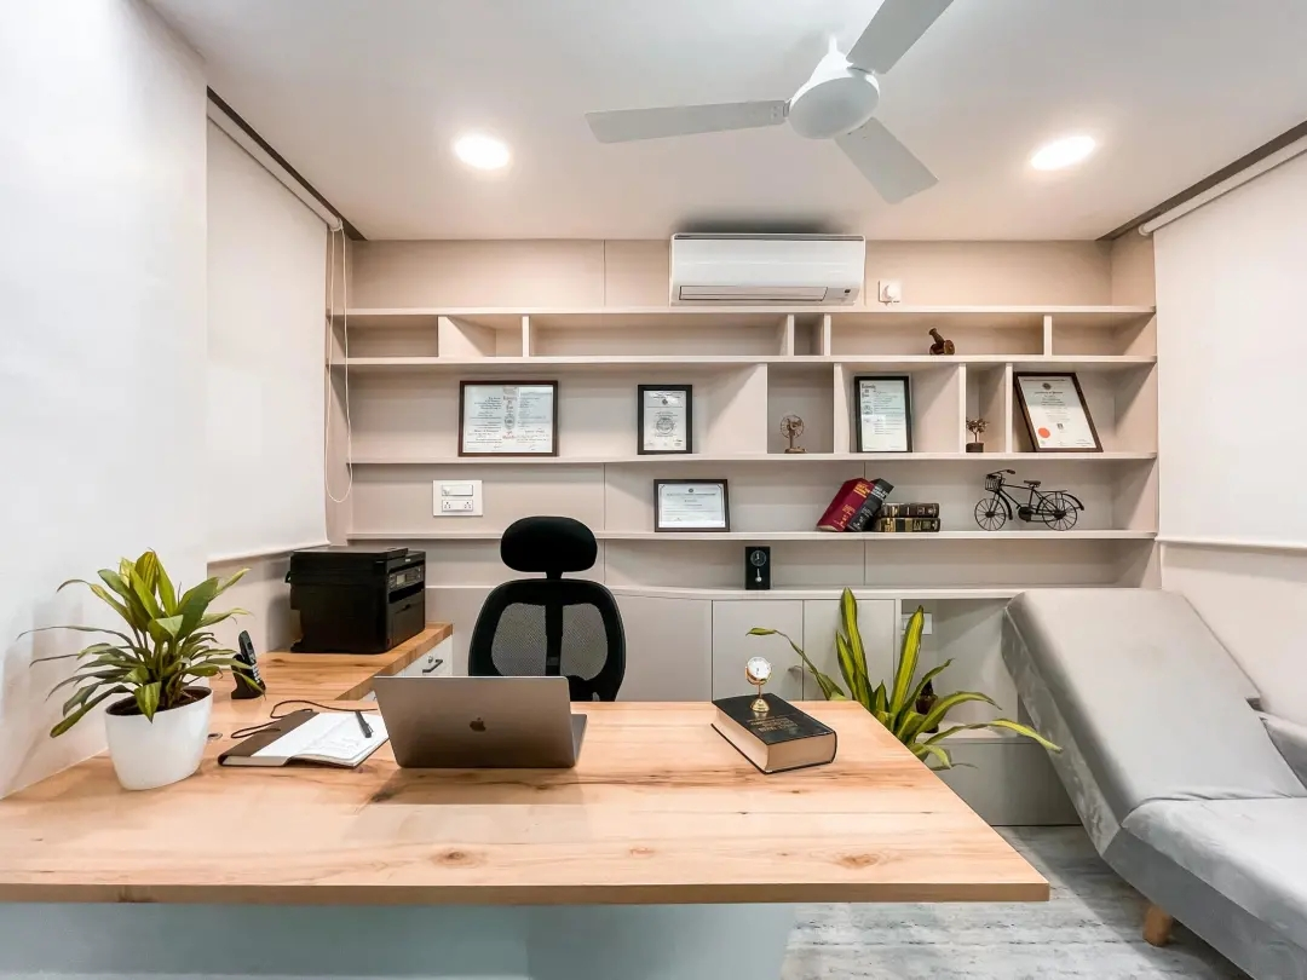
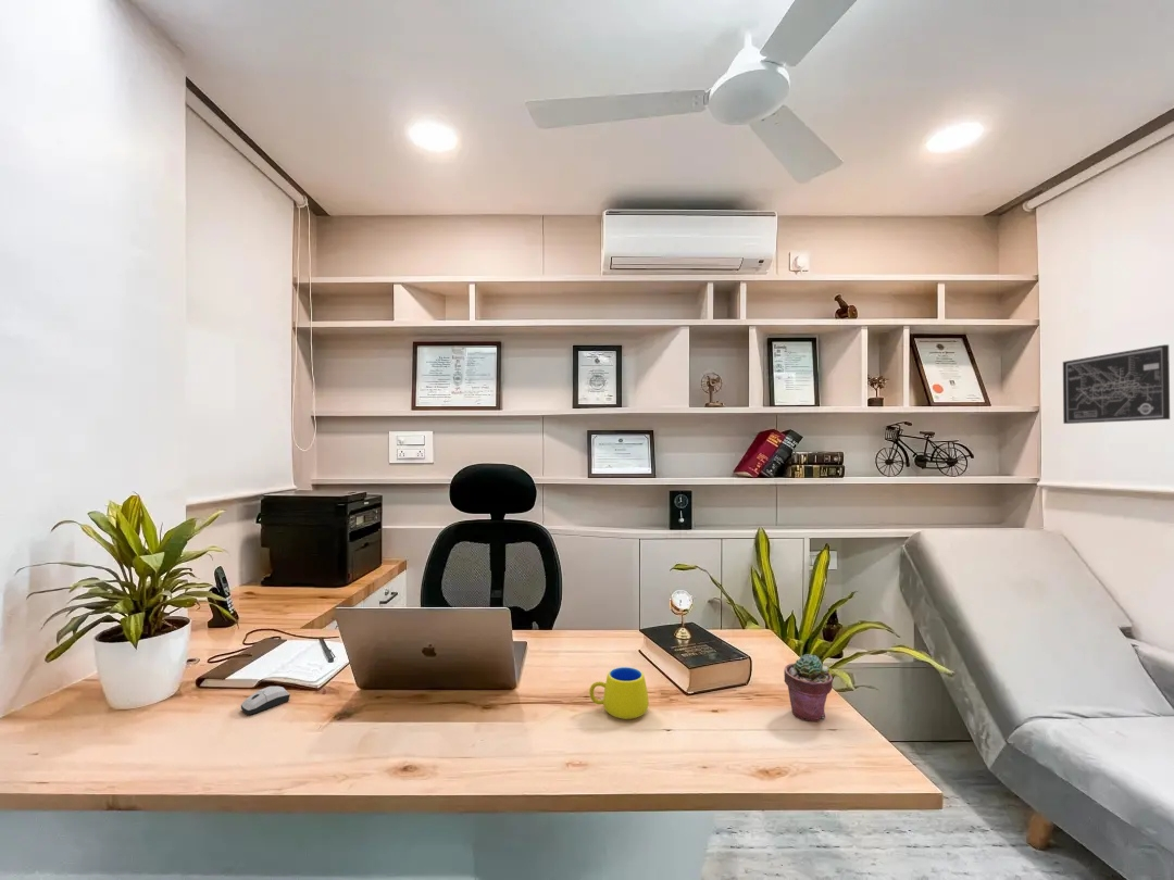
+ wall art (1111, 388)
+ mug (619, 692)
+ computer mouse (265, 697)
+ potted succulent (808, 684)
